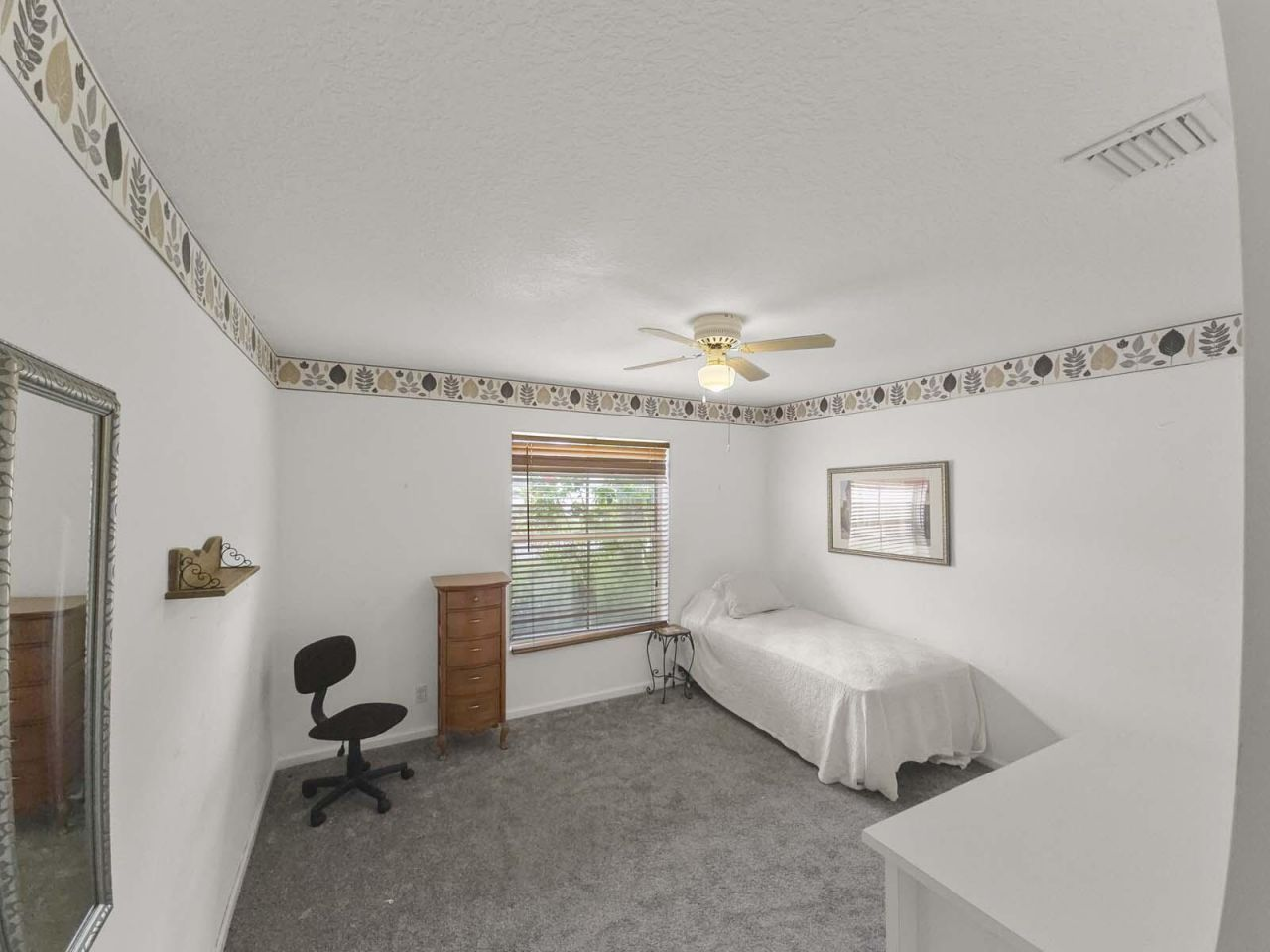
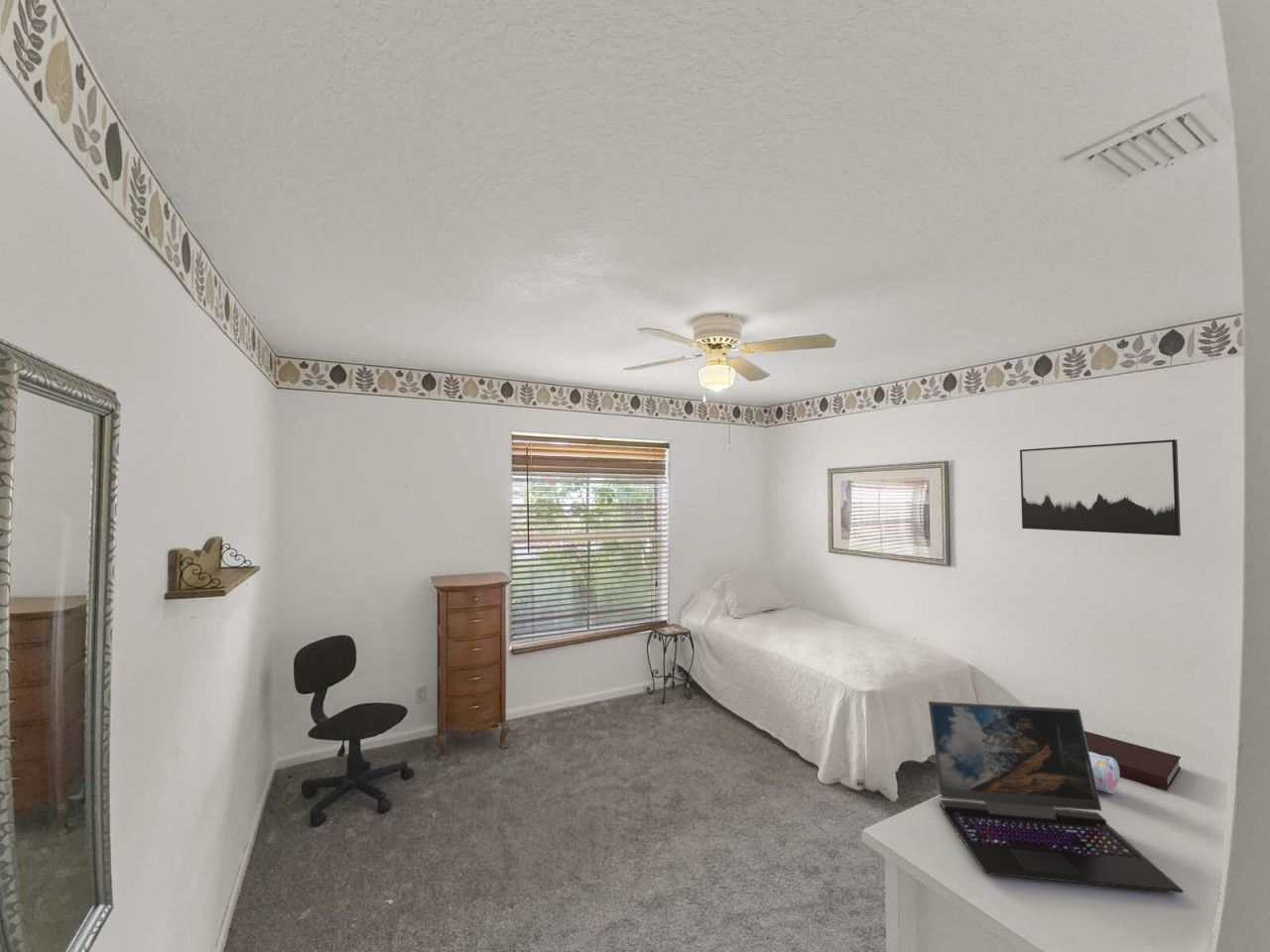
+ notebook (1114, 756)
+ wall art (1091, 488)
+ pencil case (1089, 757)
+ laptop (1036, 784)
